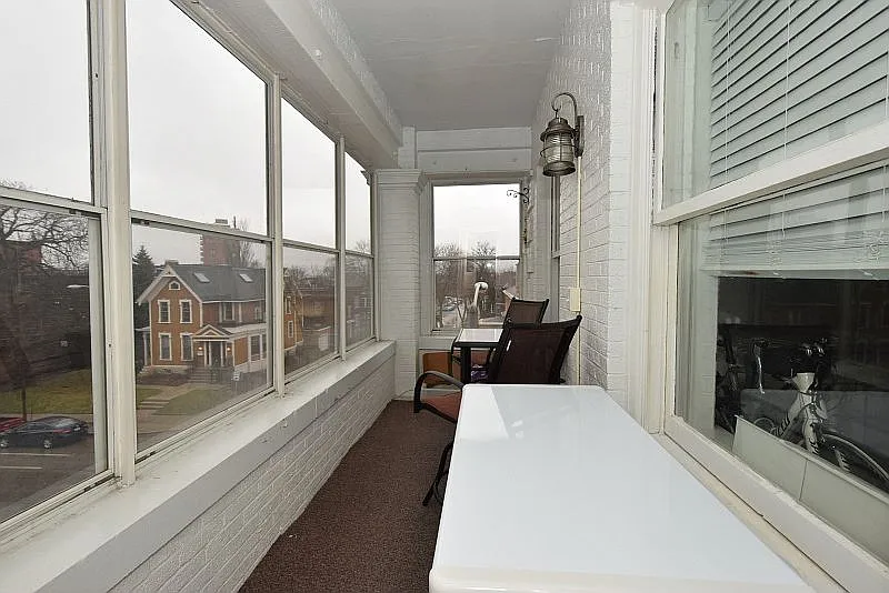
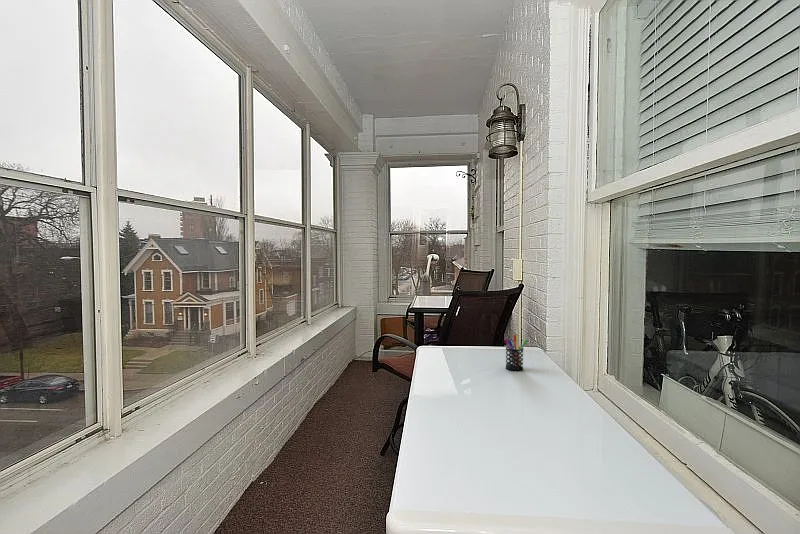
+ pen holder (516, 351)
